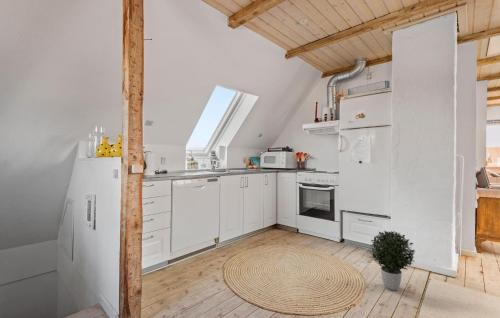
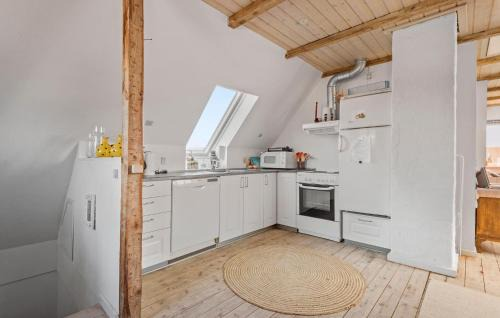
- potted plant (390, 259)
